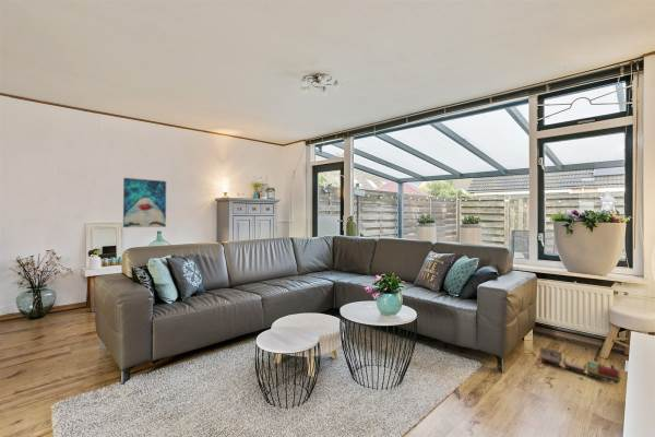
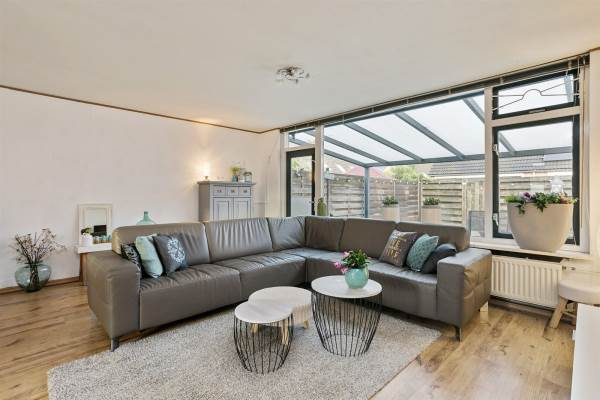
- wall art (145, 203)
- toy train (577, 365)
